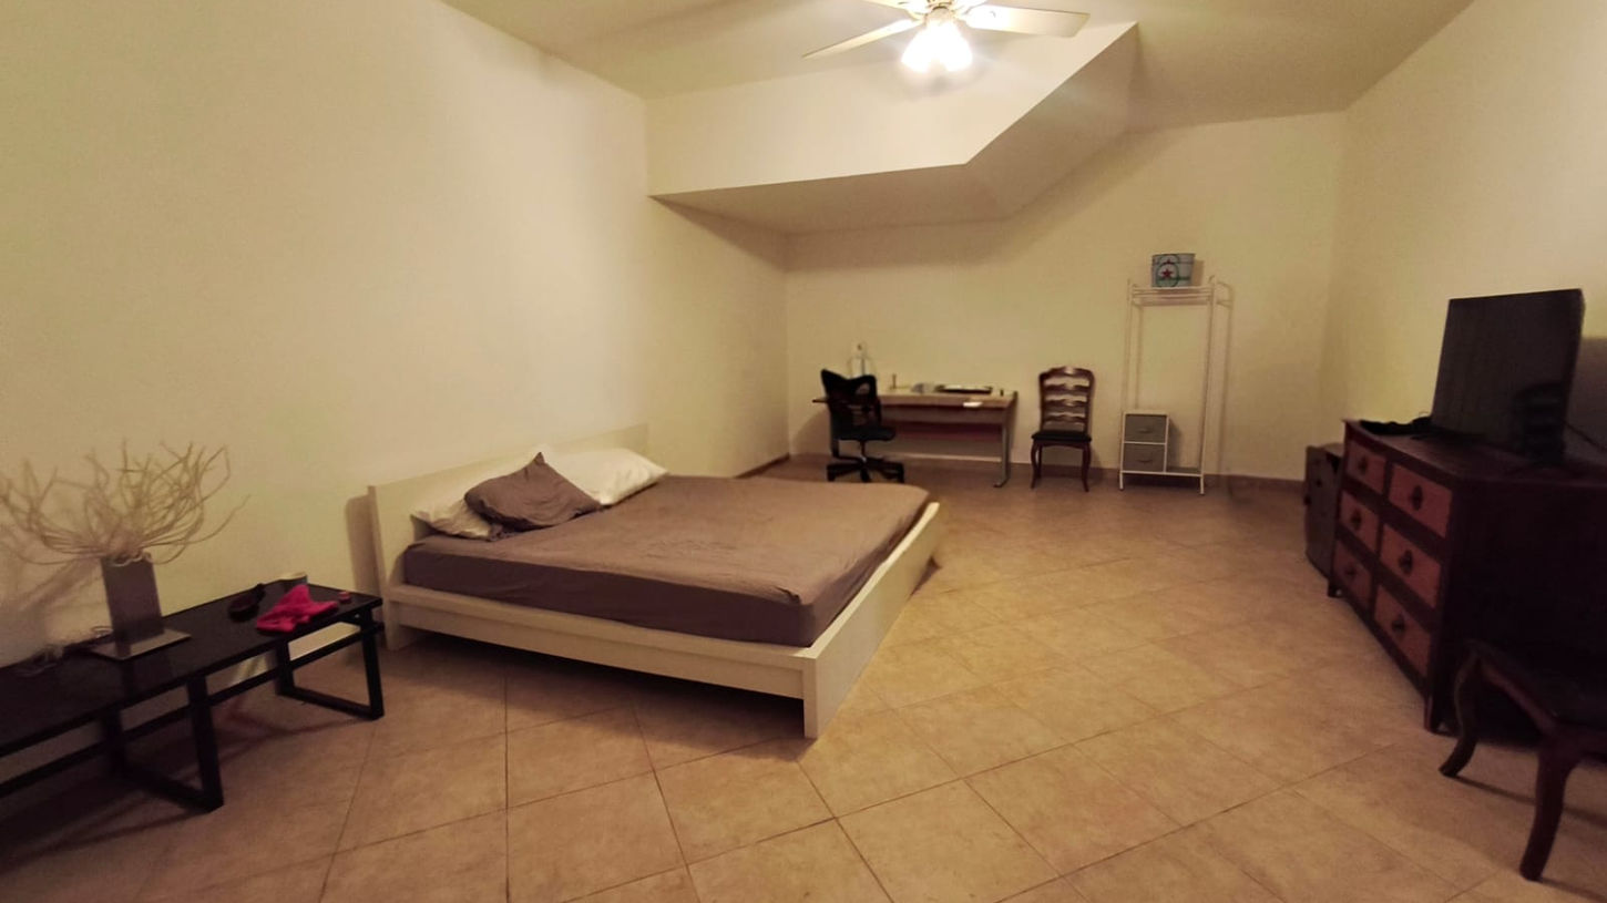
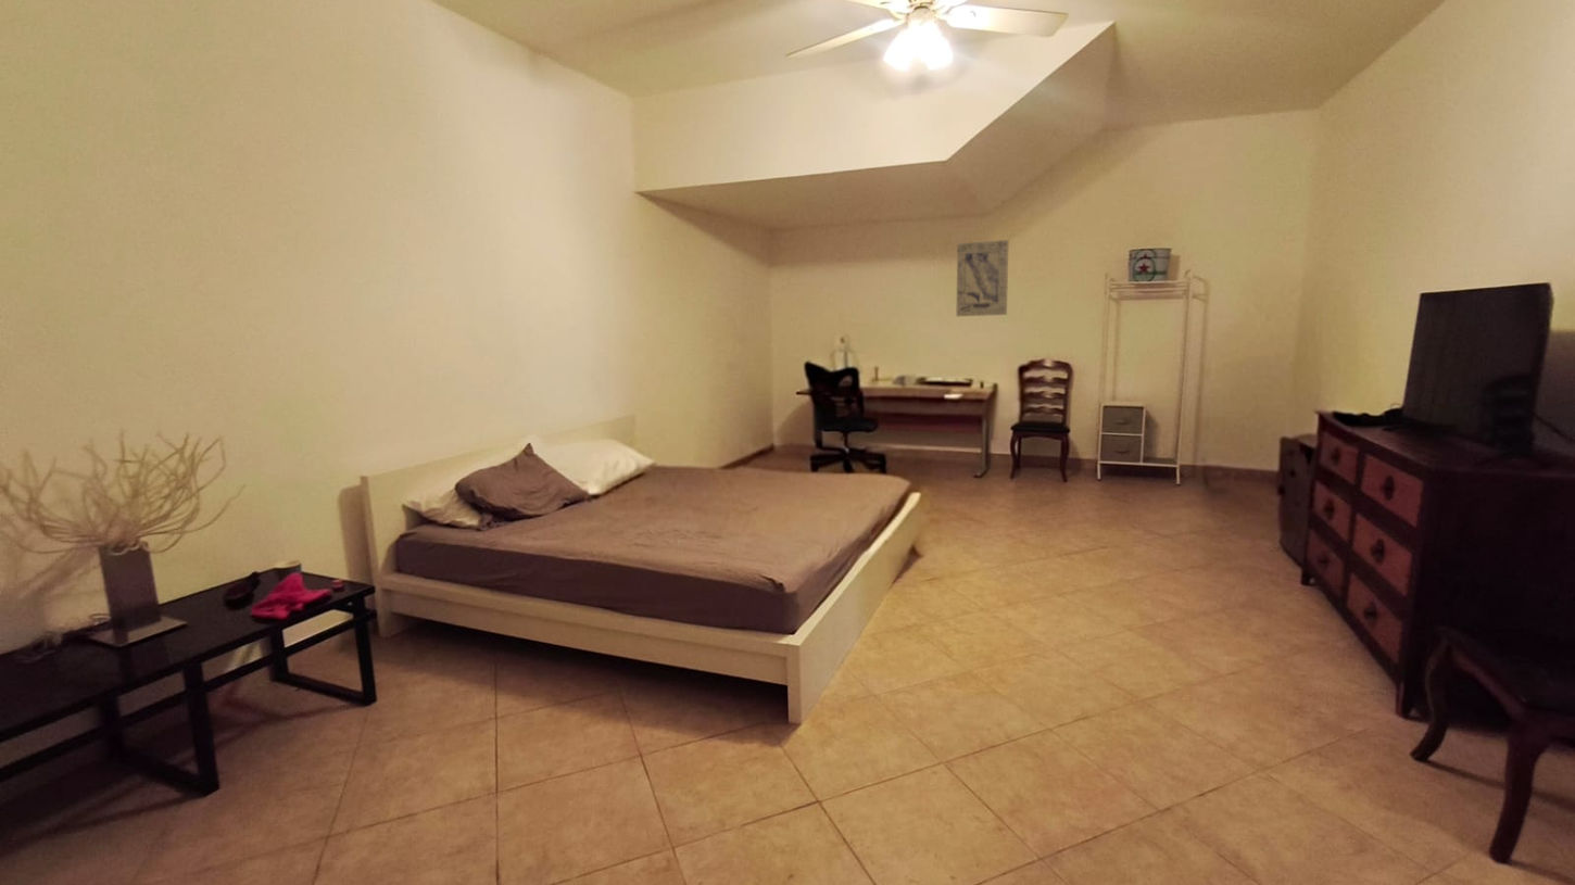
+ wall art (982, 279)
